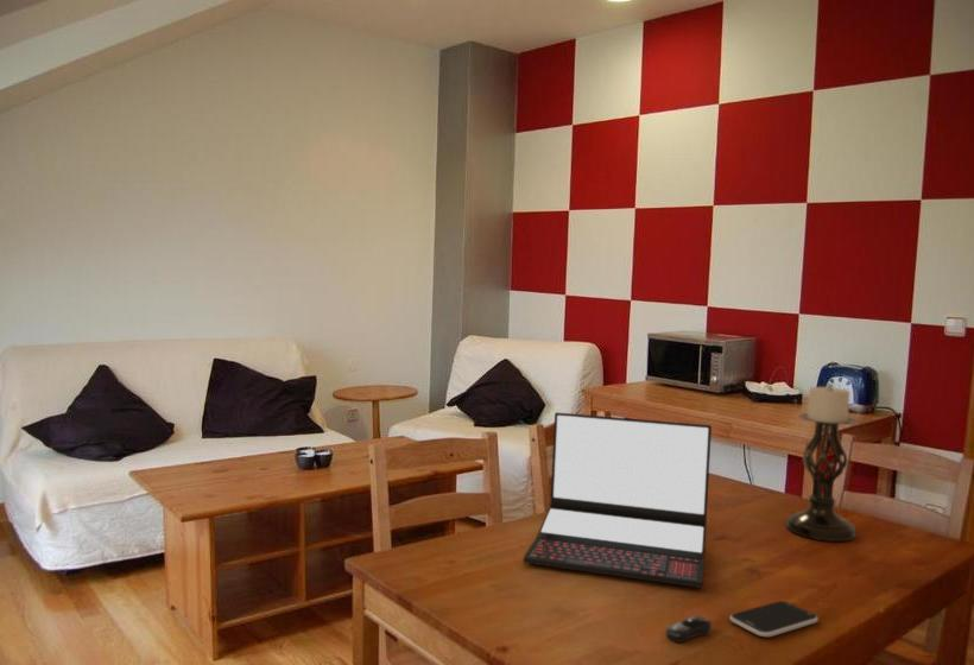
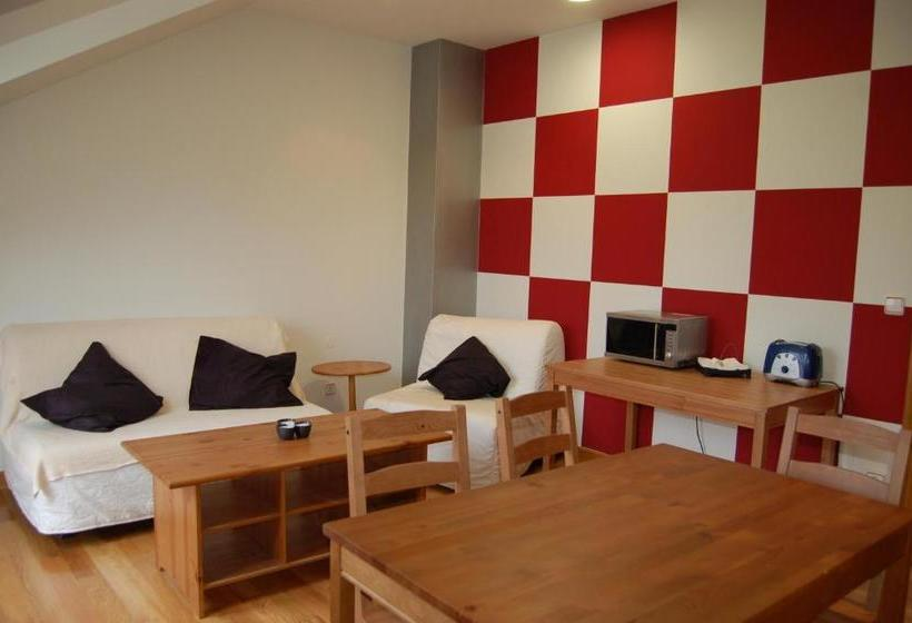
- laptop (620, 492)
- computer mouse (697, 621)
- candle holder (824, 457)
- smartphone (773, 618)
